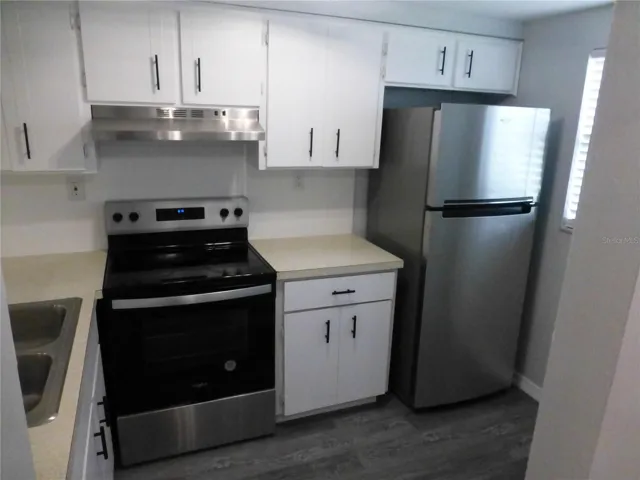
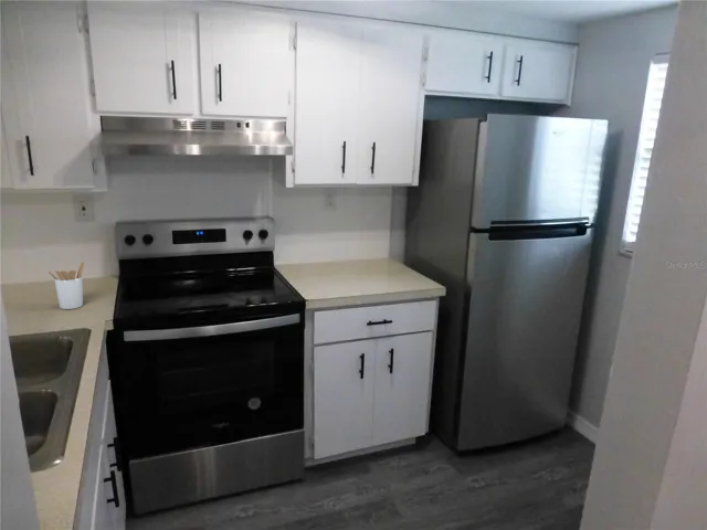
+ utensil holder (68, 286)
